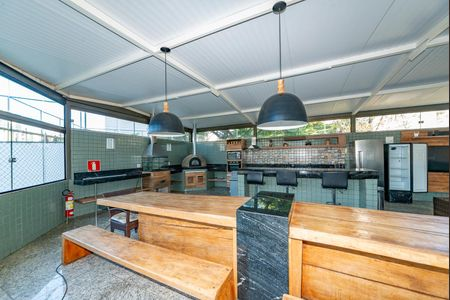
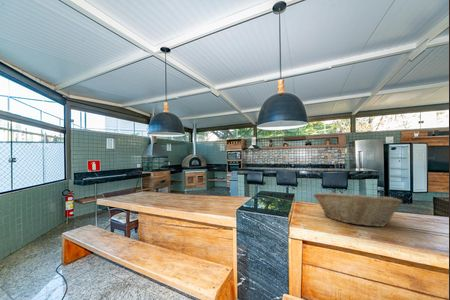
+ fruit basket (353, 204)
